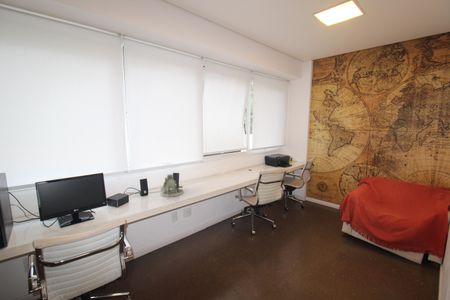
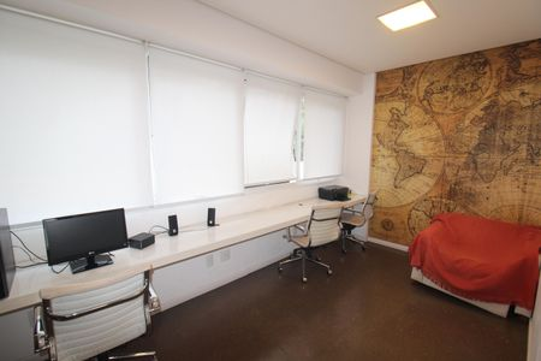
- toy dinosaur (169, 184)
